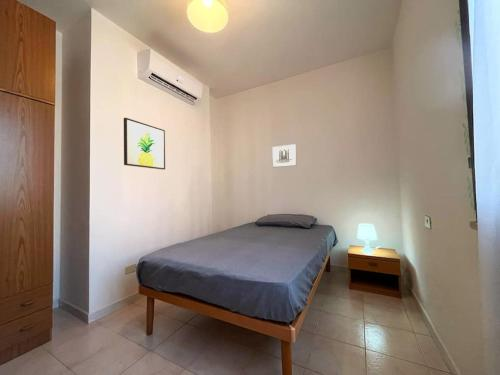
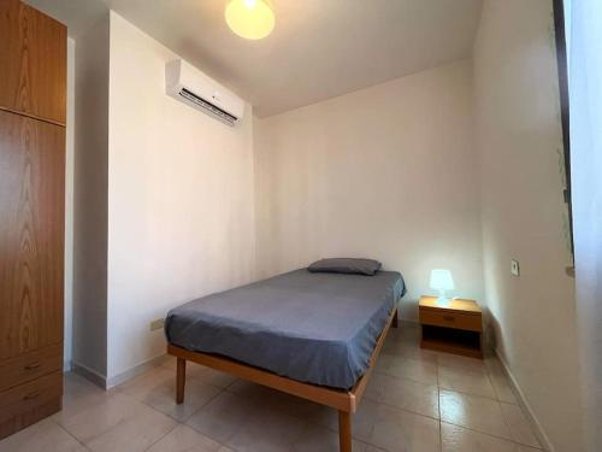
- wall art (146, 146)
- wall art (284, 156)
